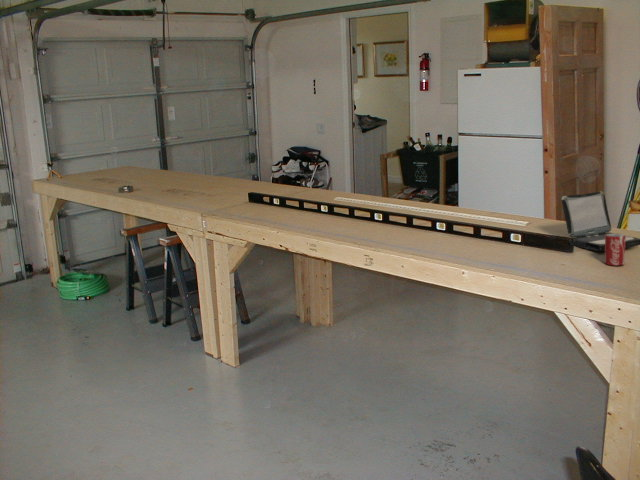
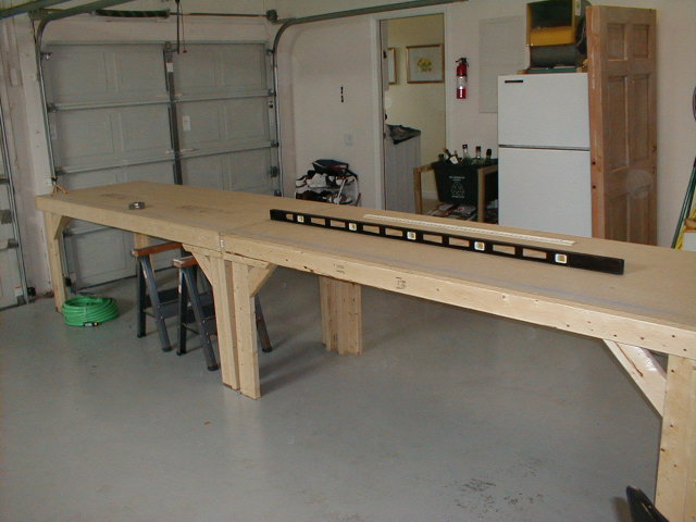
- beverage can (614, 249)
- laptop (599, 220)
